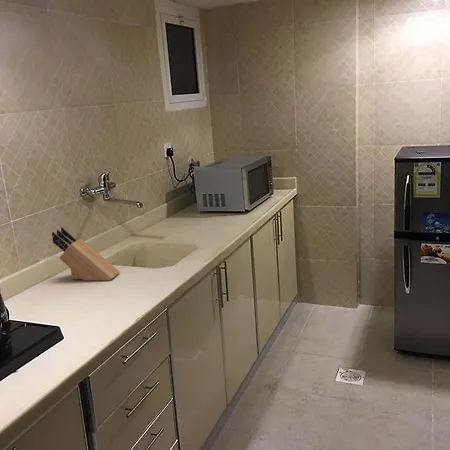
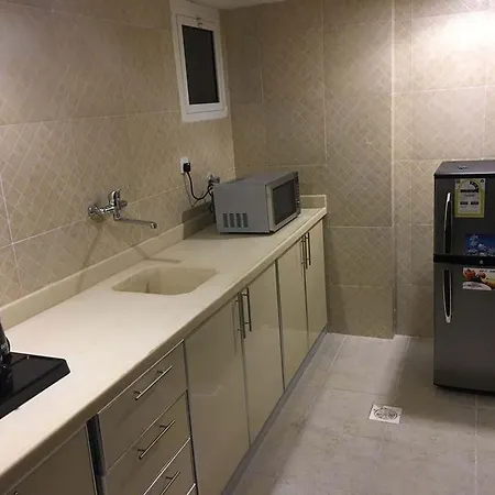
- knife block (84, 253)
